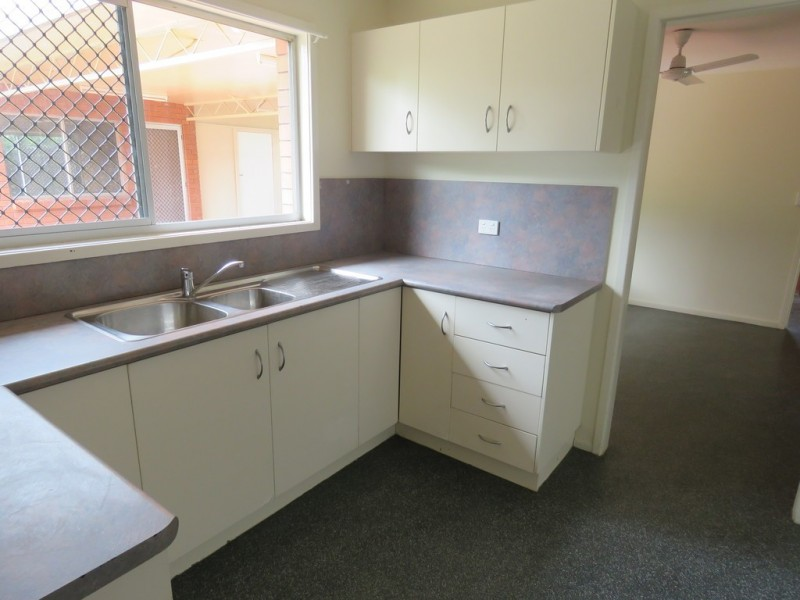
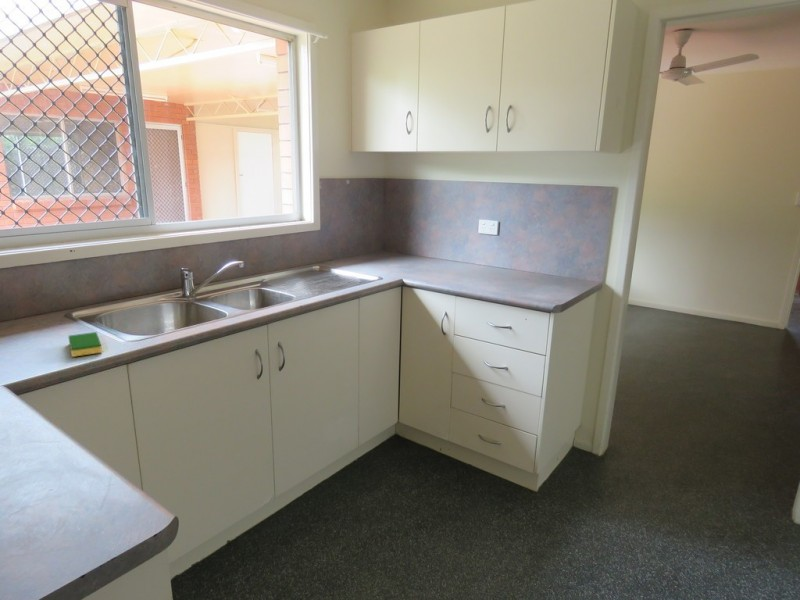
+ dish sponge (84, 343)
